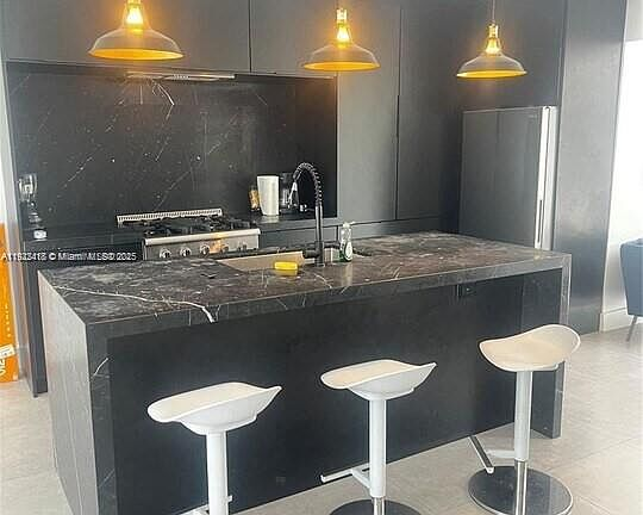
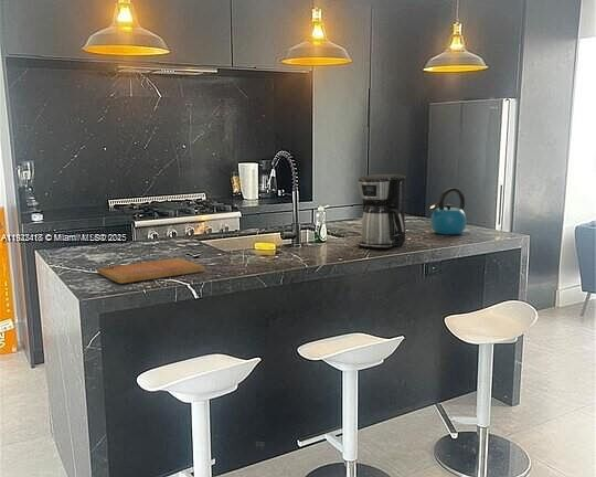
+ cutting board (151, 269)
+ kettle (447, 210)
+ coffee maker (390, 210)
